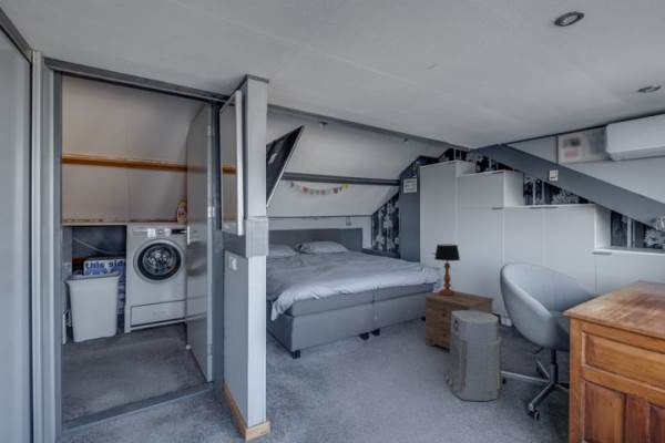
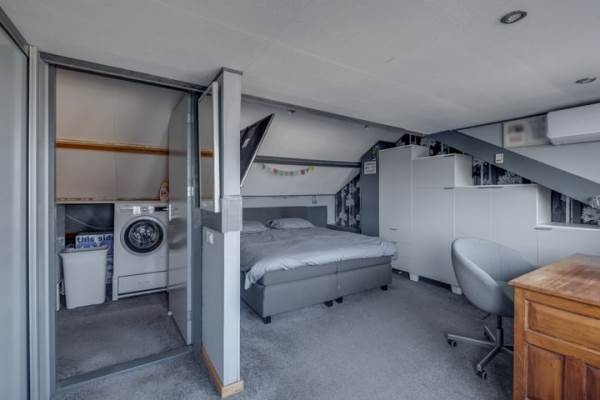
- air purifier (474, 352)
- table lamp (447, 269)
- nightstand (450, 322)
